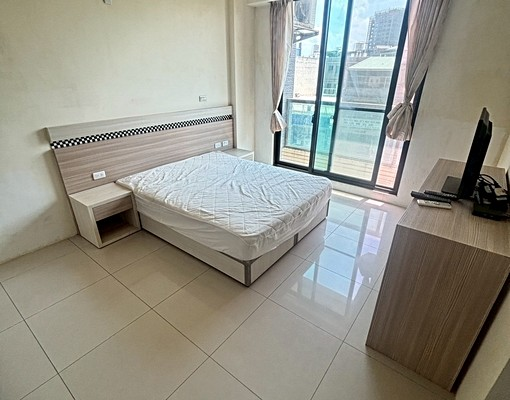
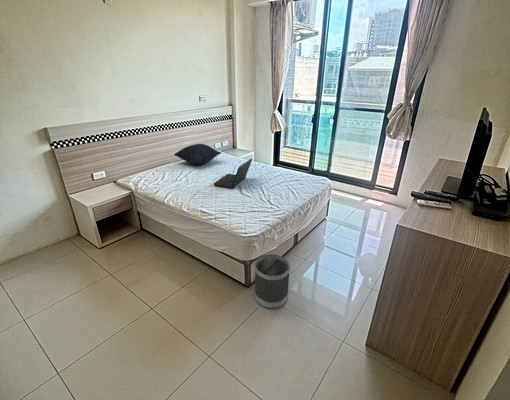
+ pillow (197, 153)
+ wastebasket (271, 280)
+ laptop (233, 174)
